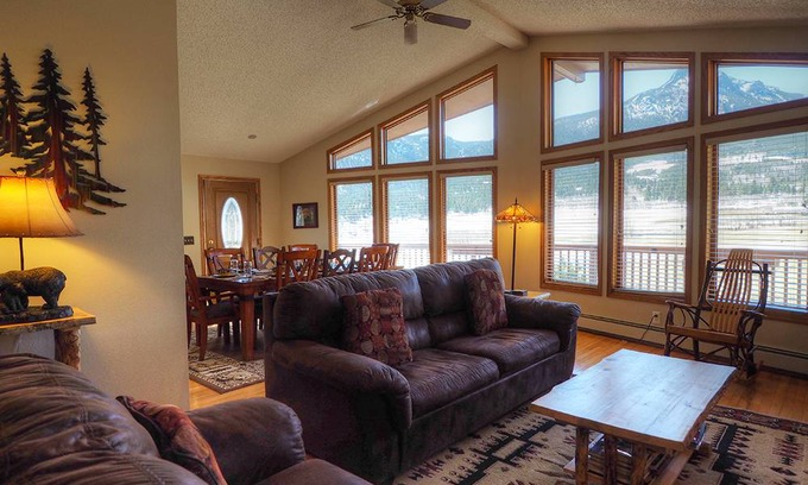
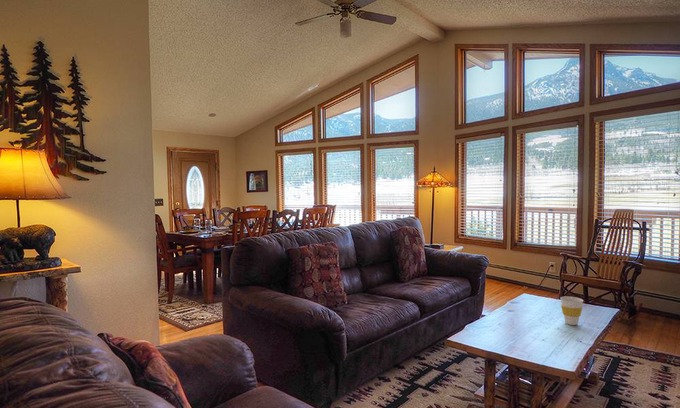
+ cup (571, 311)
